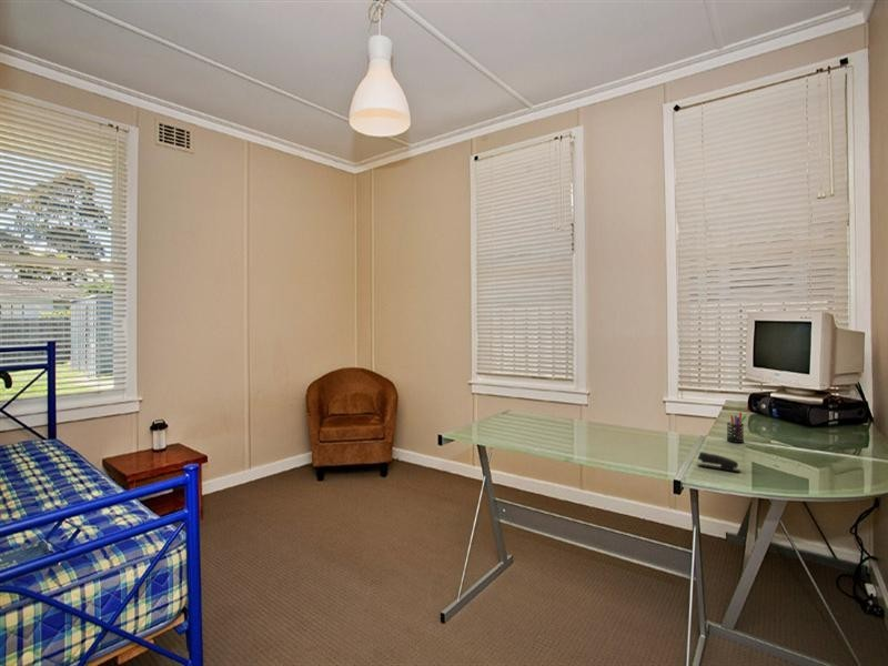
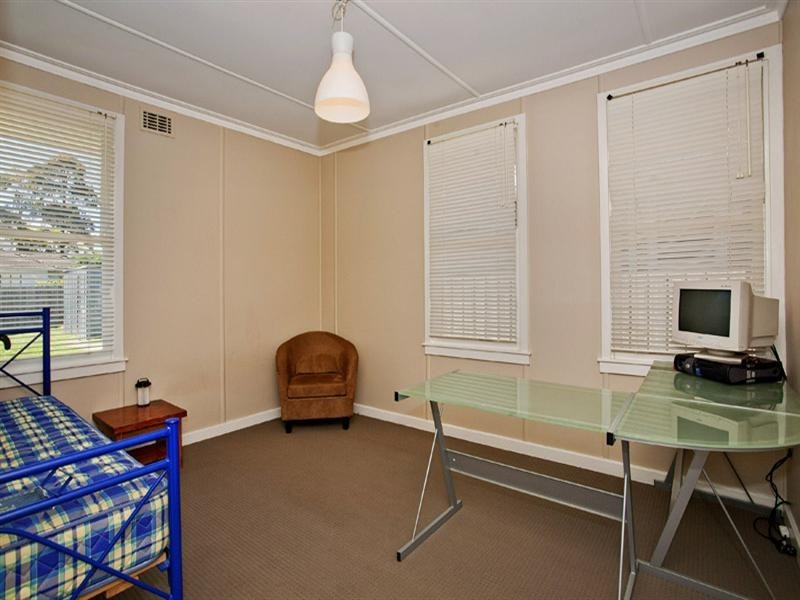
- pen holder (737, 425)
- stapler (718, 461)
